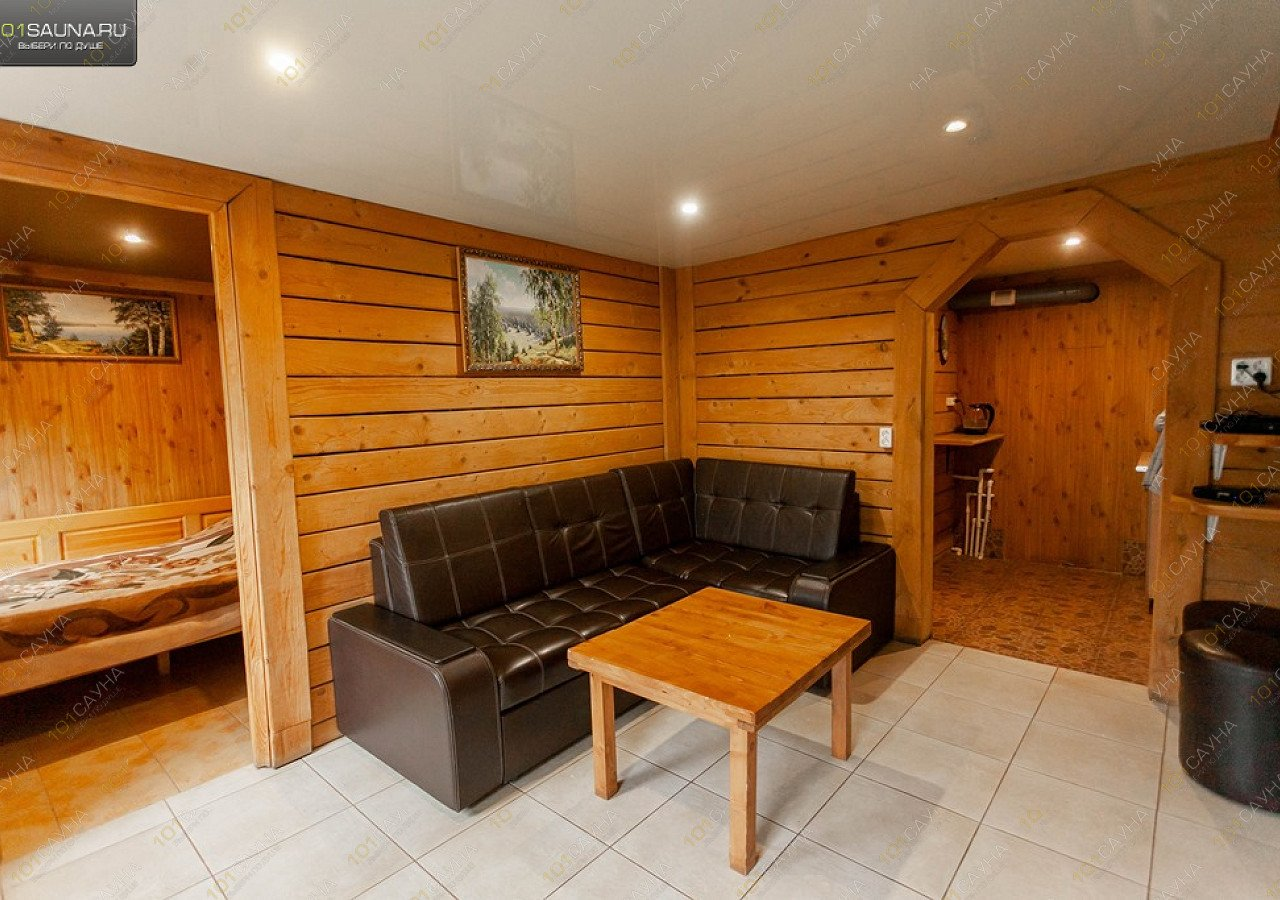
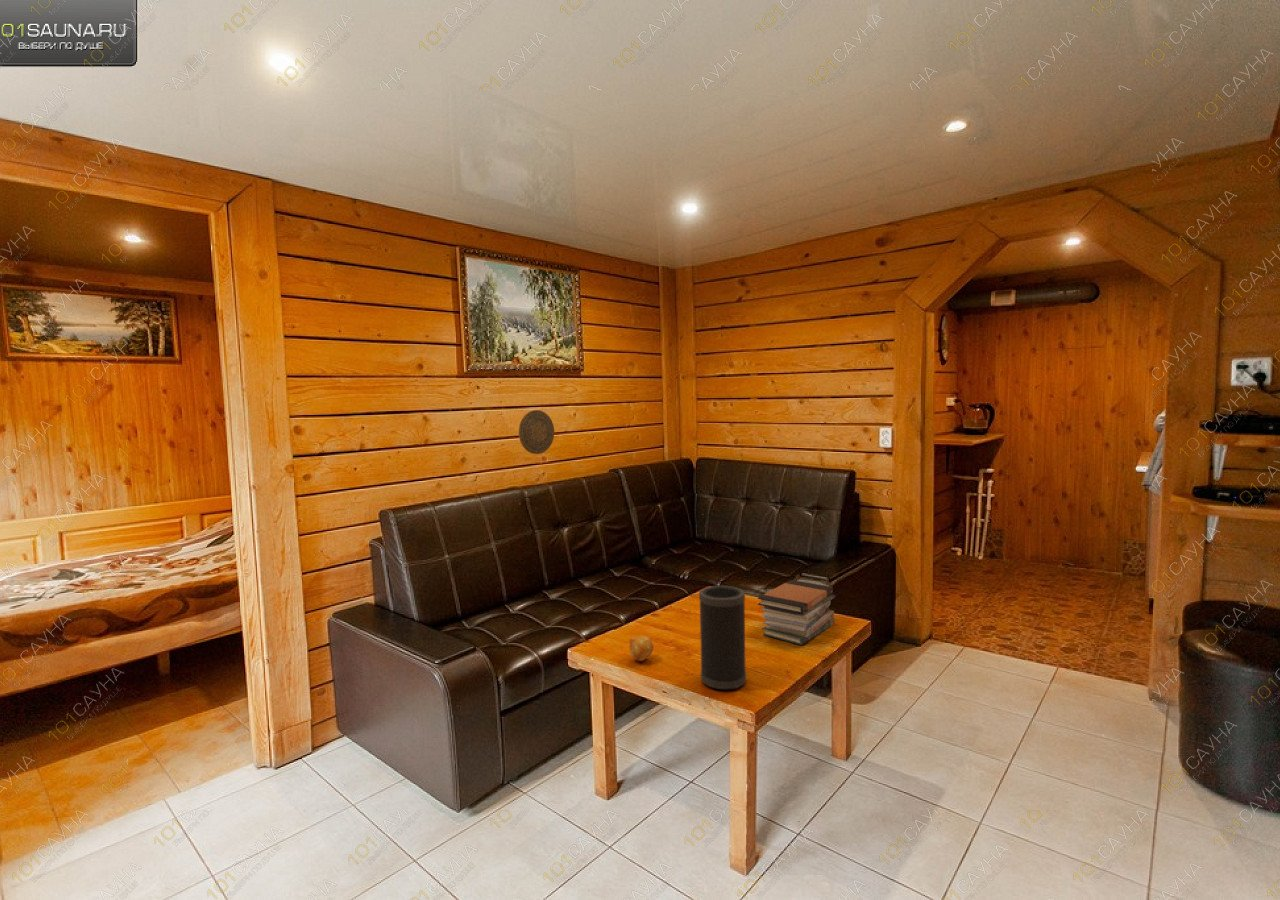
+ speaker (722, 636)
+ fruit (641, 648)
+ decorative plate (538, 432)
+ book stack (797, 611)
